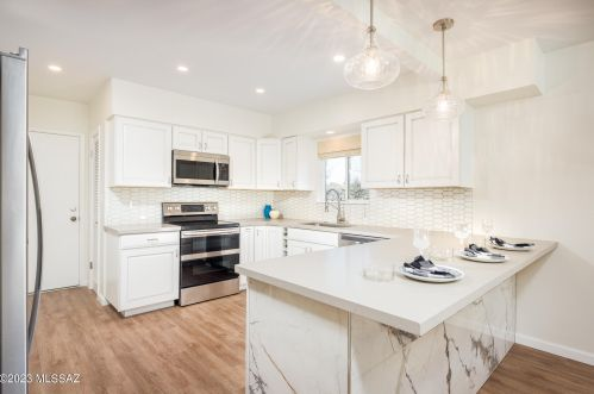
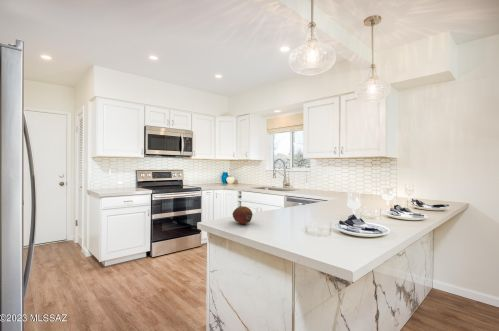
+ fruit (242, 214)
